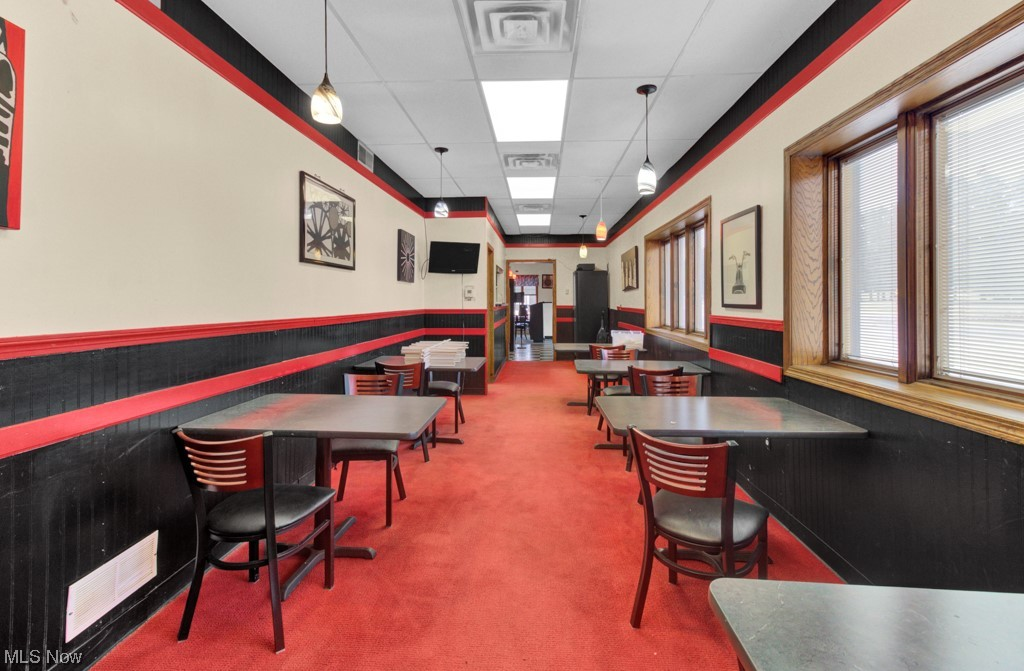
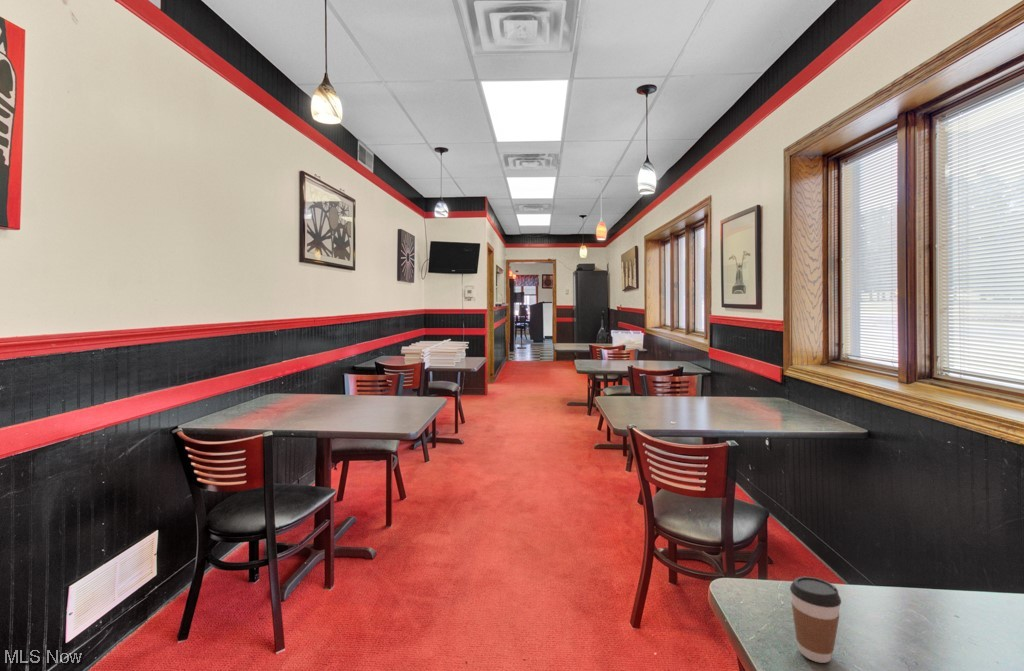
+ coffee cup (814, 619)
